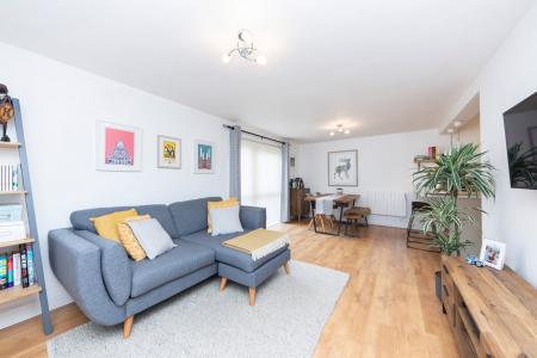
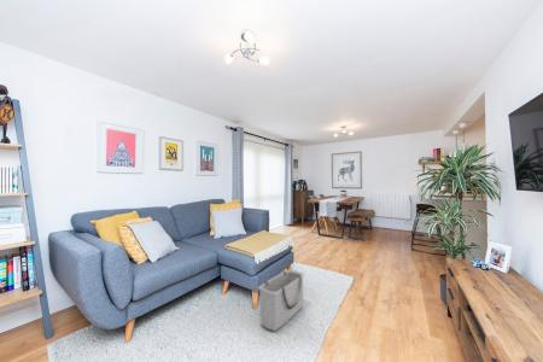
+ storage bin (282, 297)
